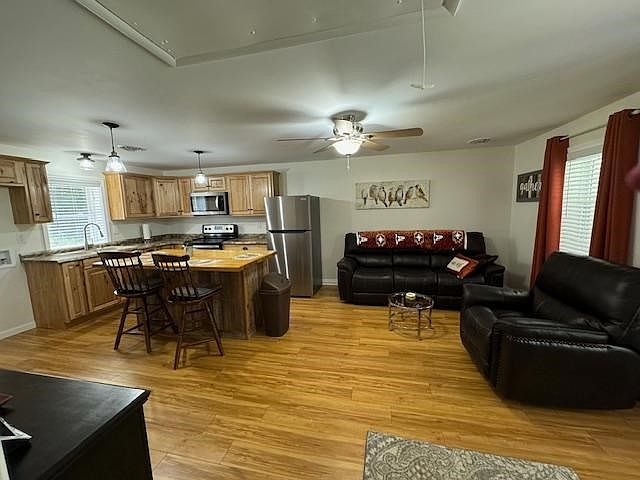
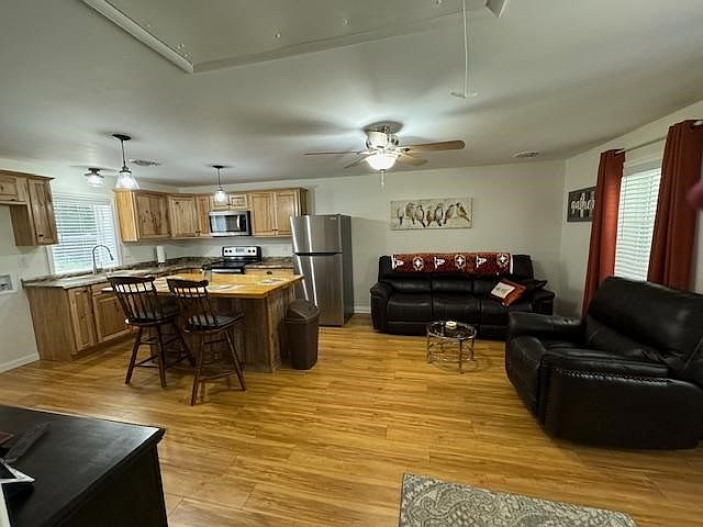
+ remote control (27, 440)
